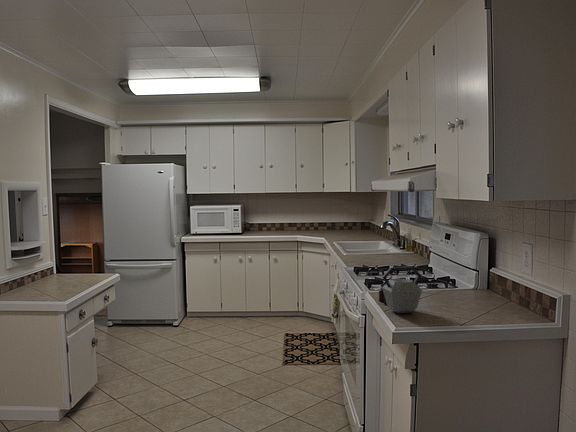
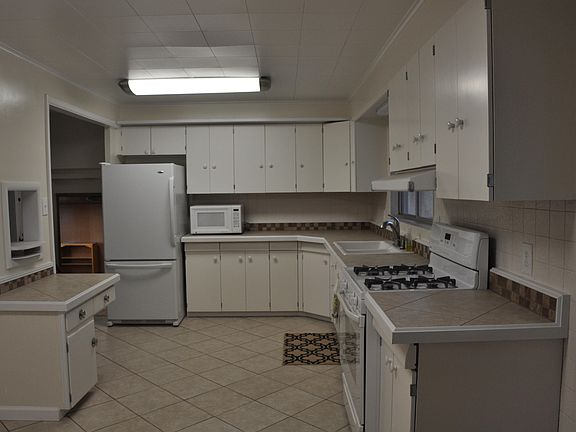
- kettle (394, 285)
